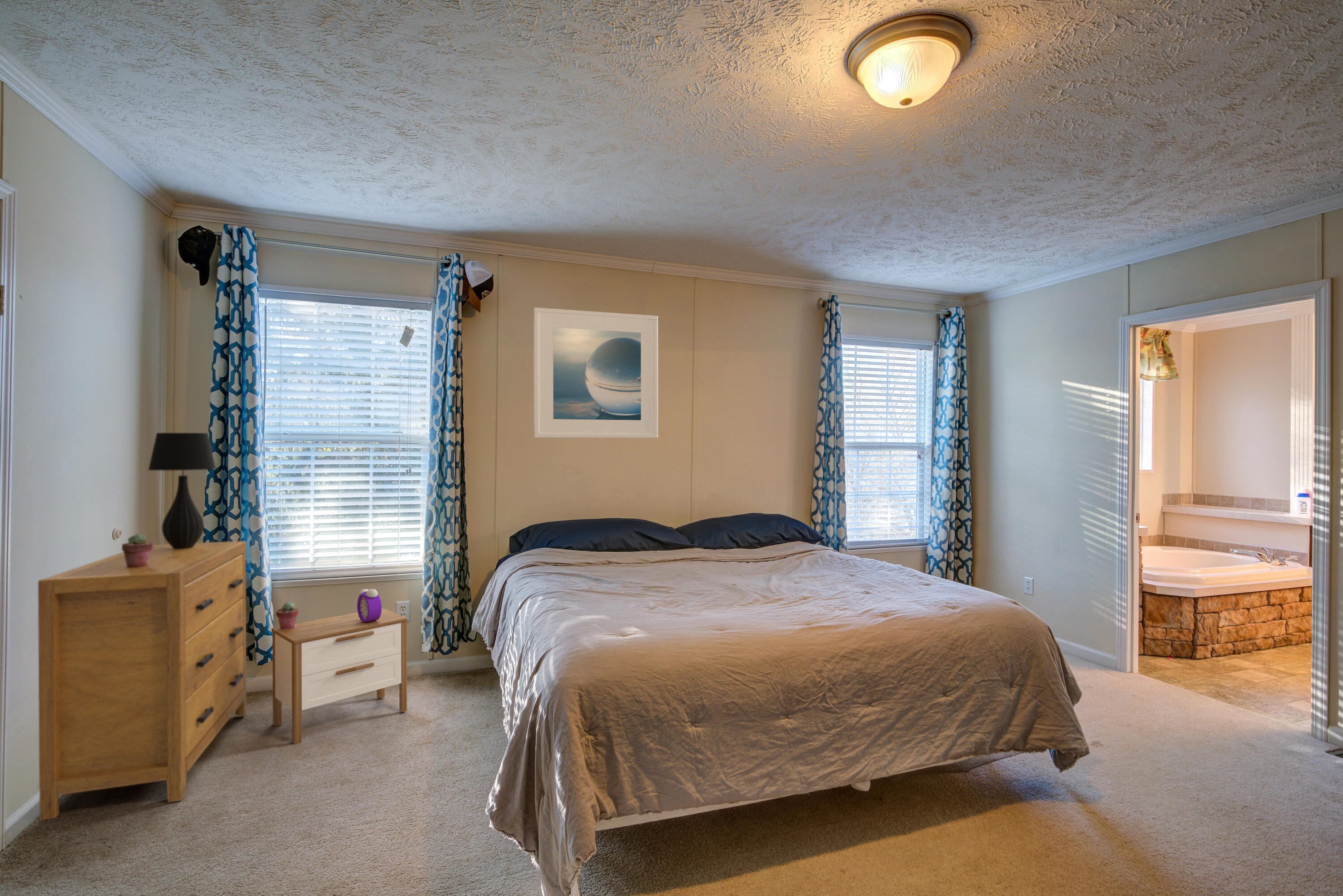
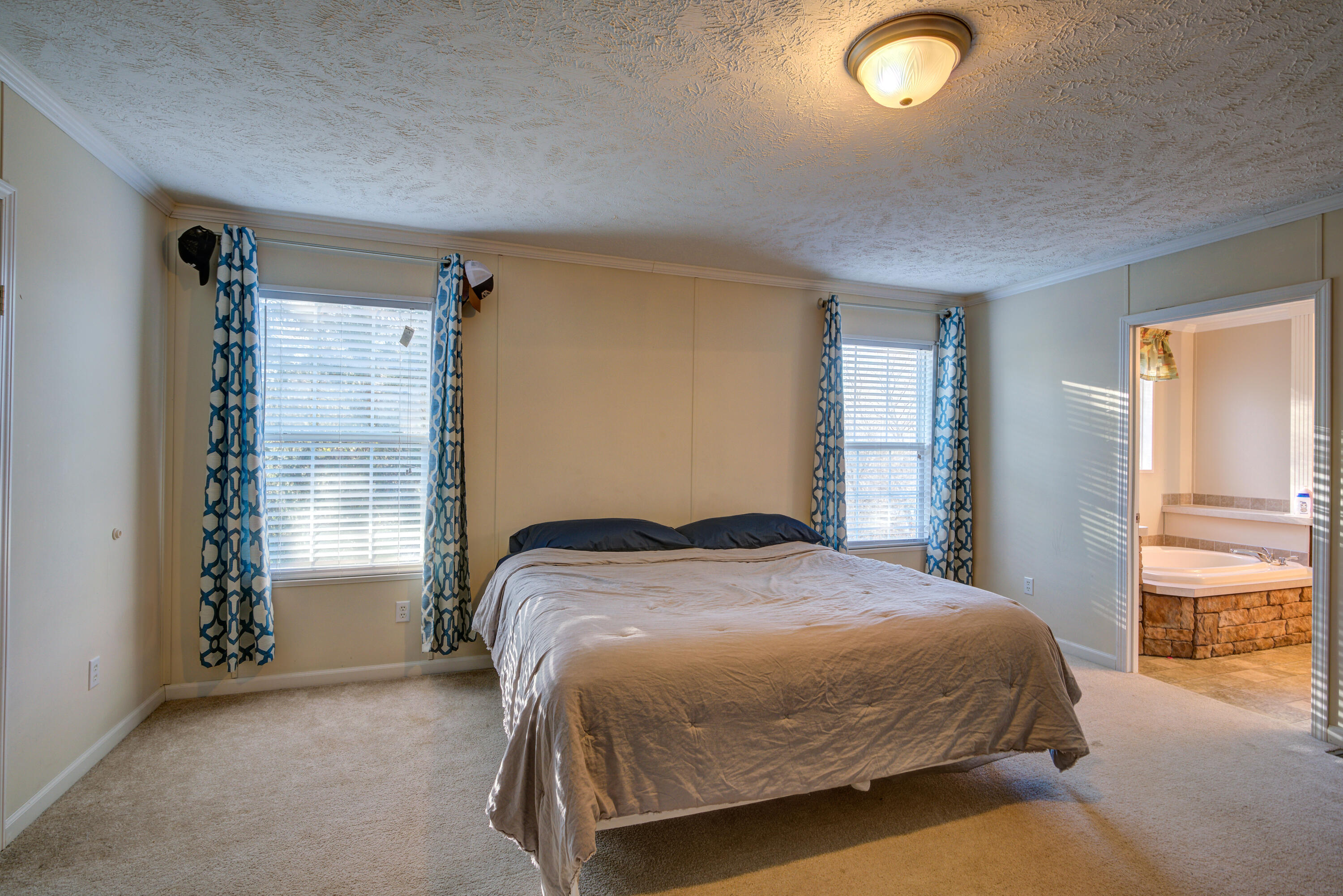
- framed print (598, 375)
- table lamp (183, 490)
- alarm clock (369, 604)
- potted succulent (287, 614)
- nightstand (342, 671)
- potted succulent (137, 549)
- dresser (163, 657)
